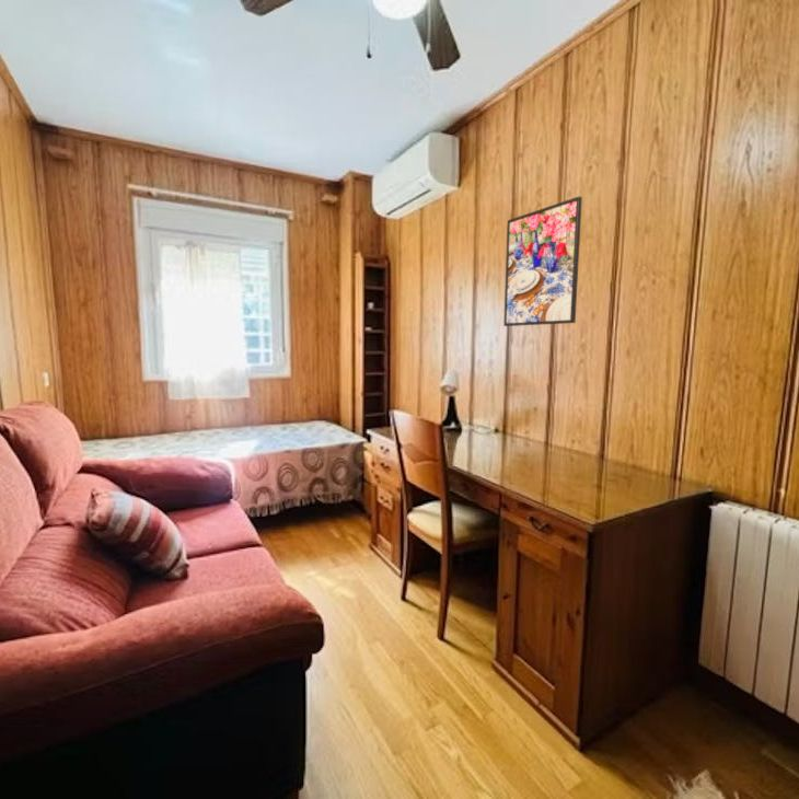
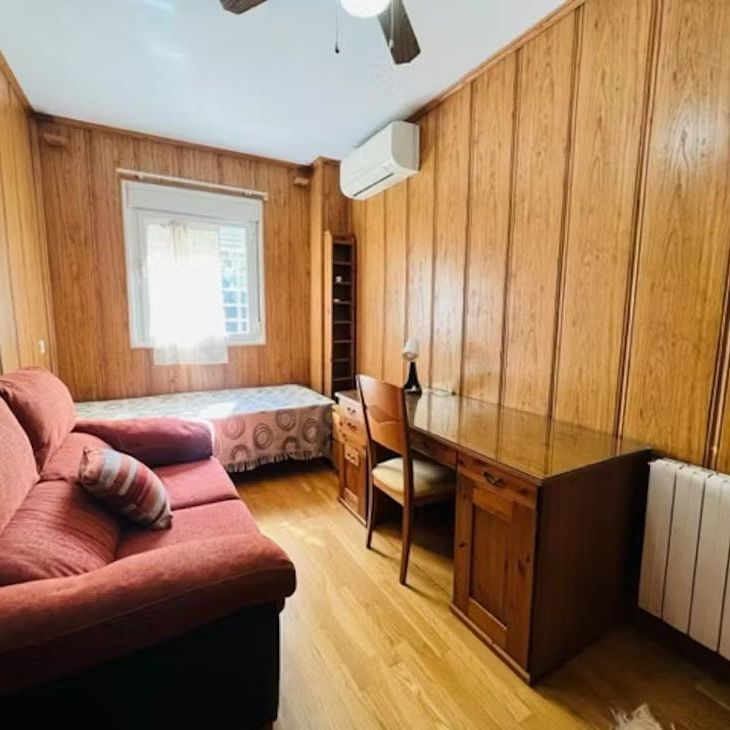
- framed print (539, 267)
